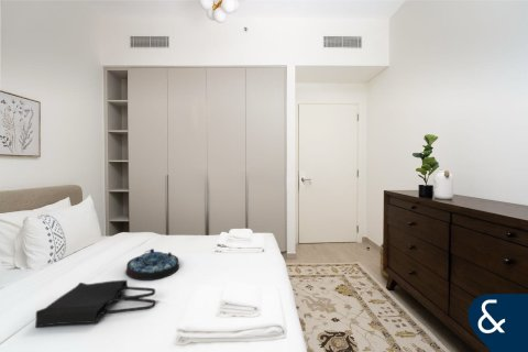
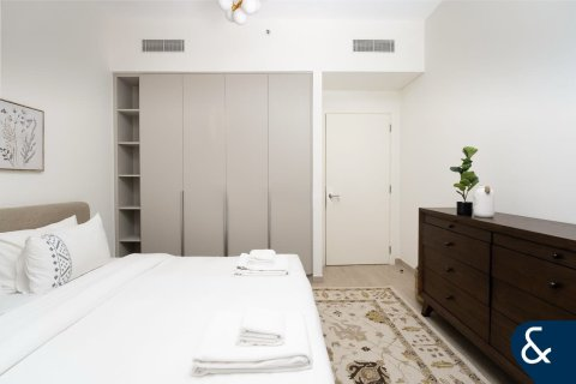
- tote bag (107, 299)
- serving tray (153, 261)
